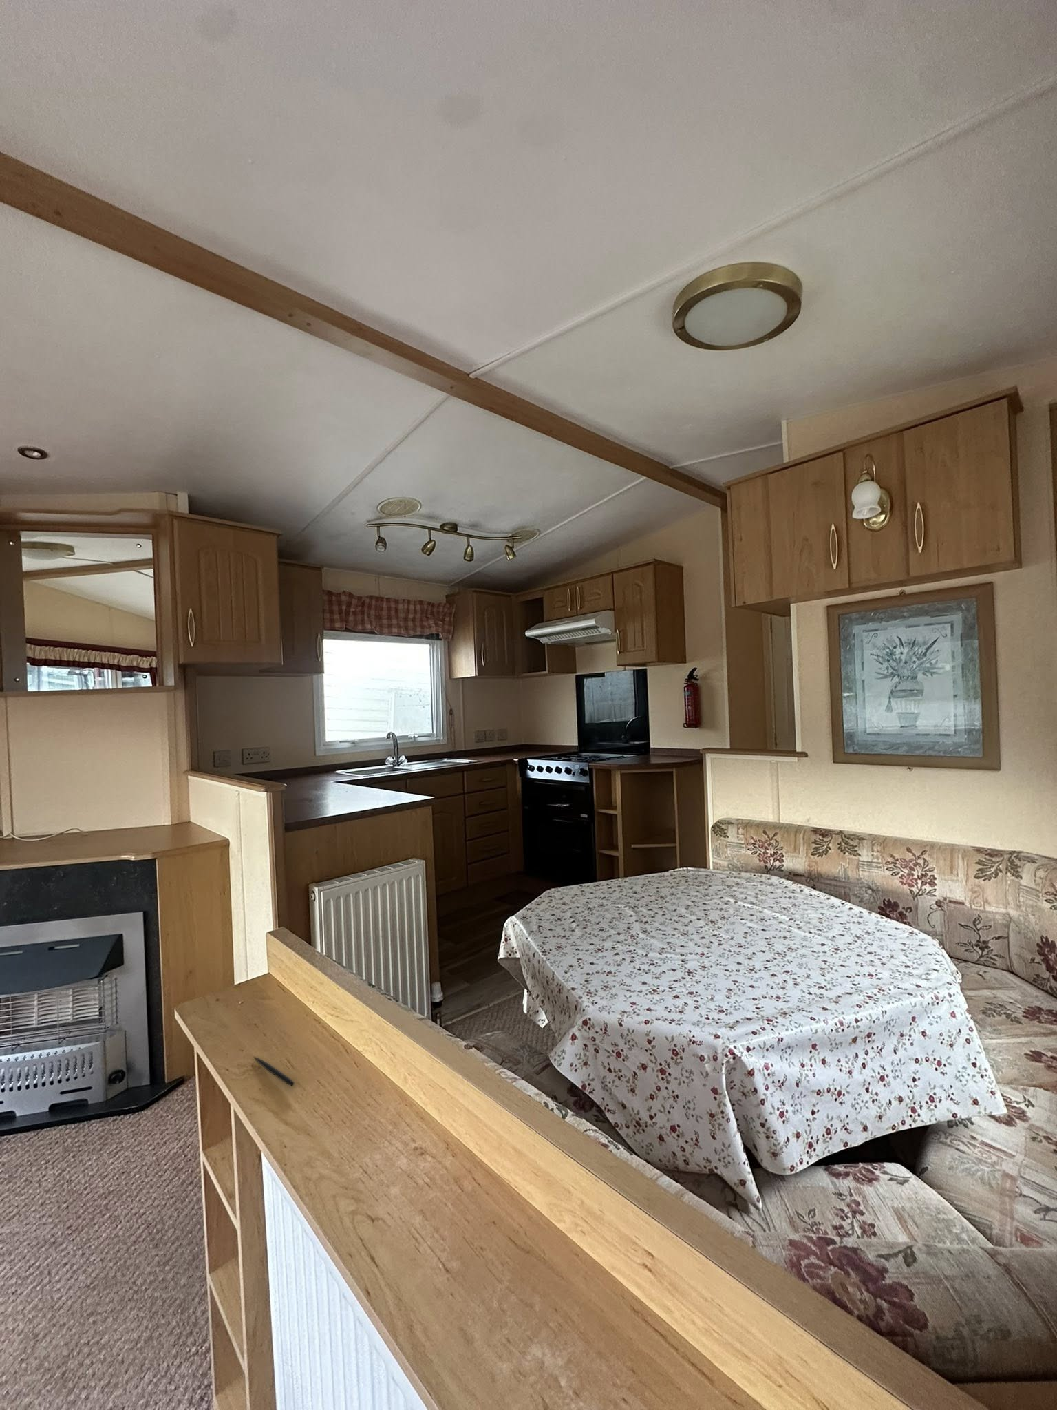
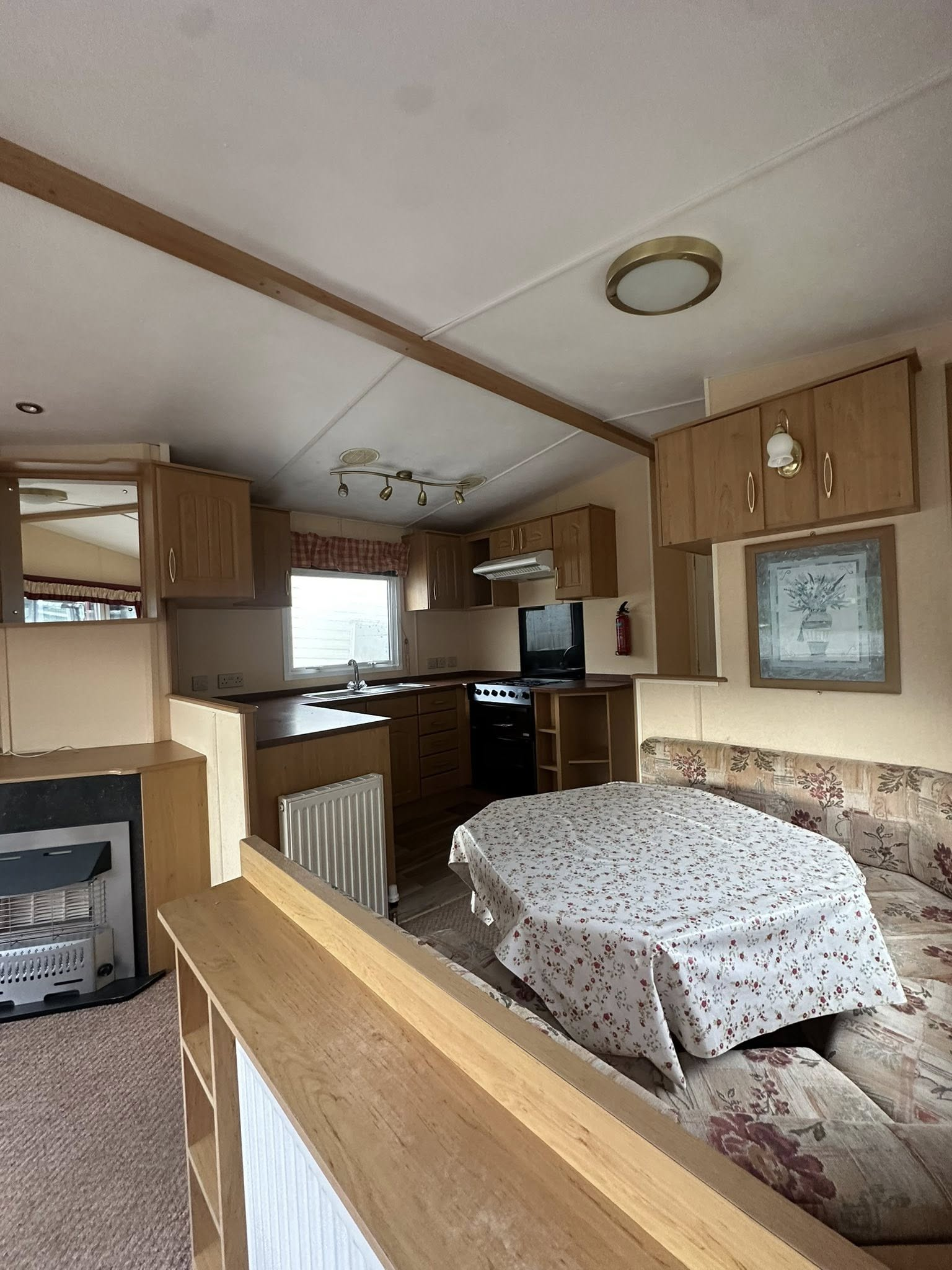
- pen (272, 1068)
